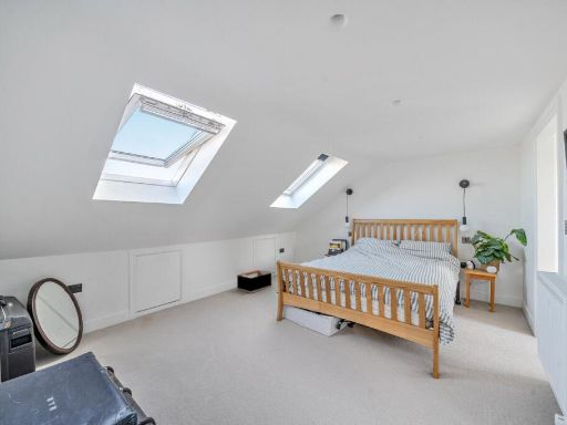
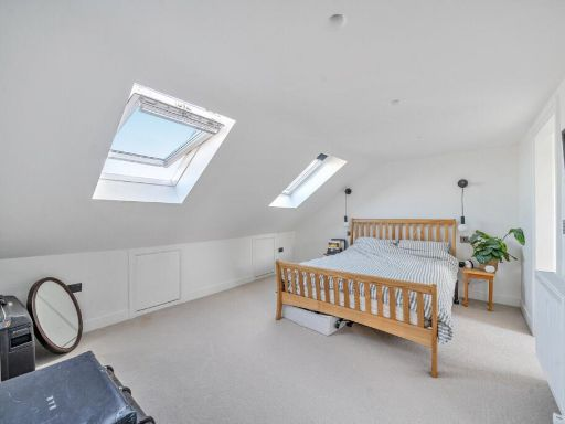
- storage bin (256, 280)
